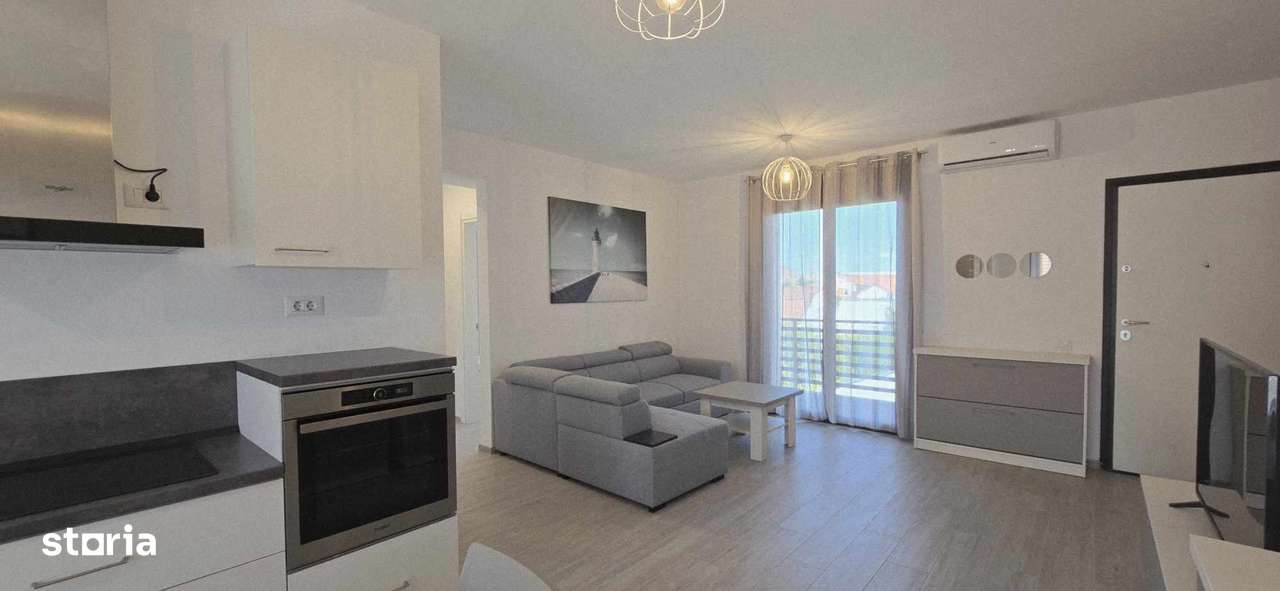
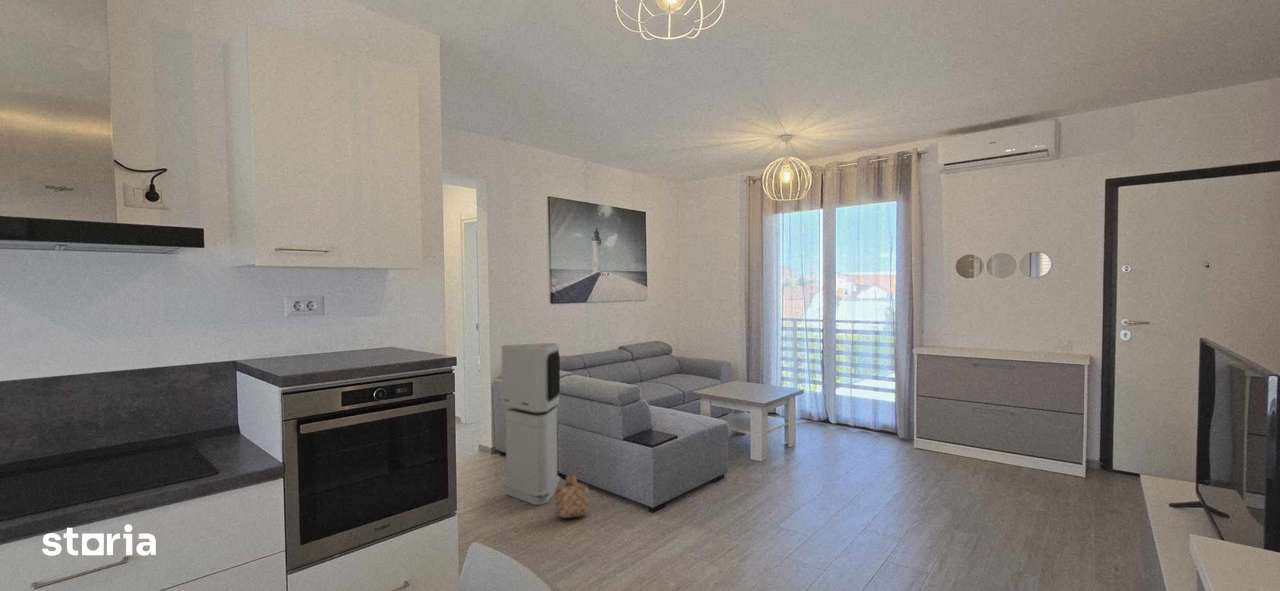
+ basket (572, 496)
+ air purifier (528, 420)
